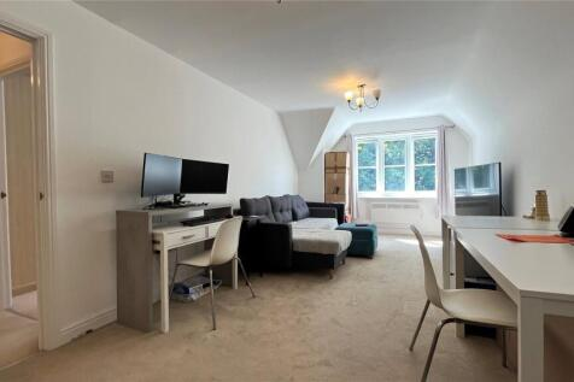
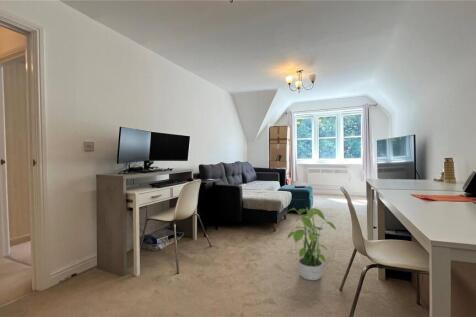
+ potted plant (306, 240)
